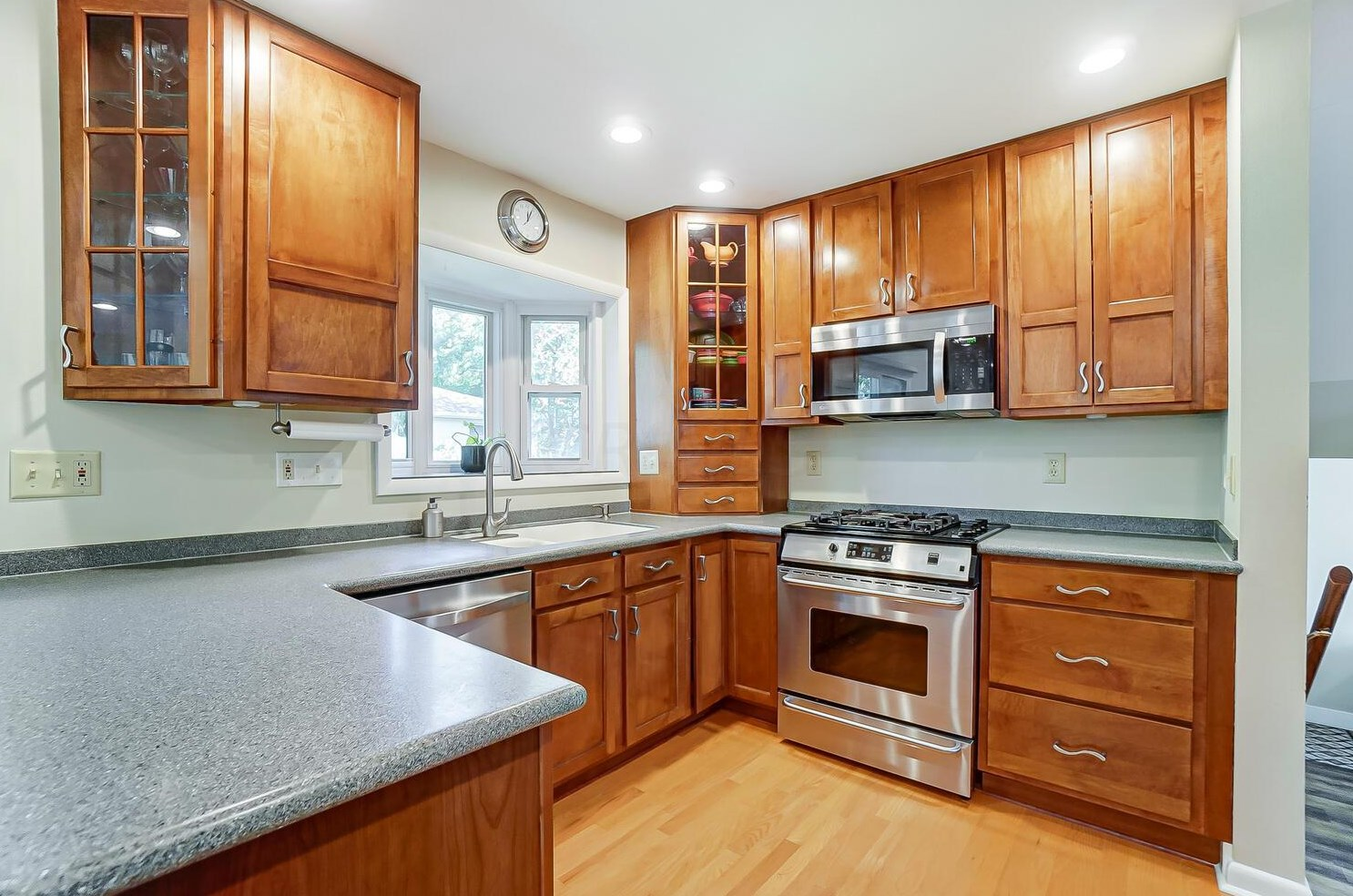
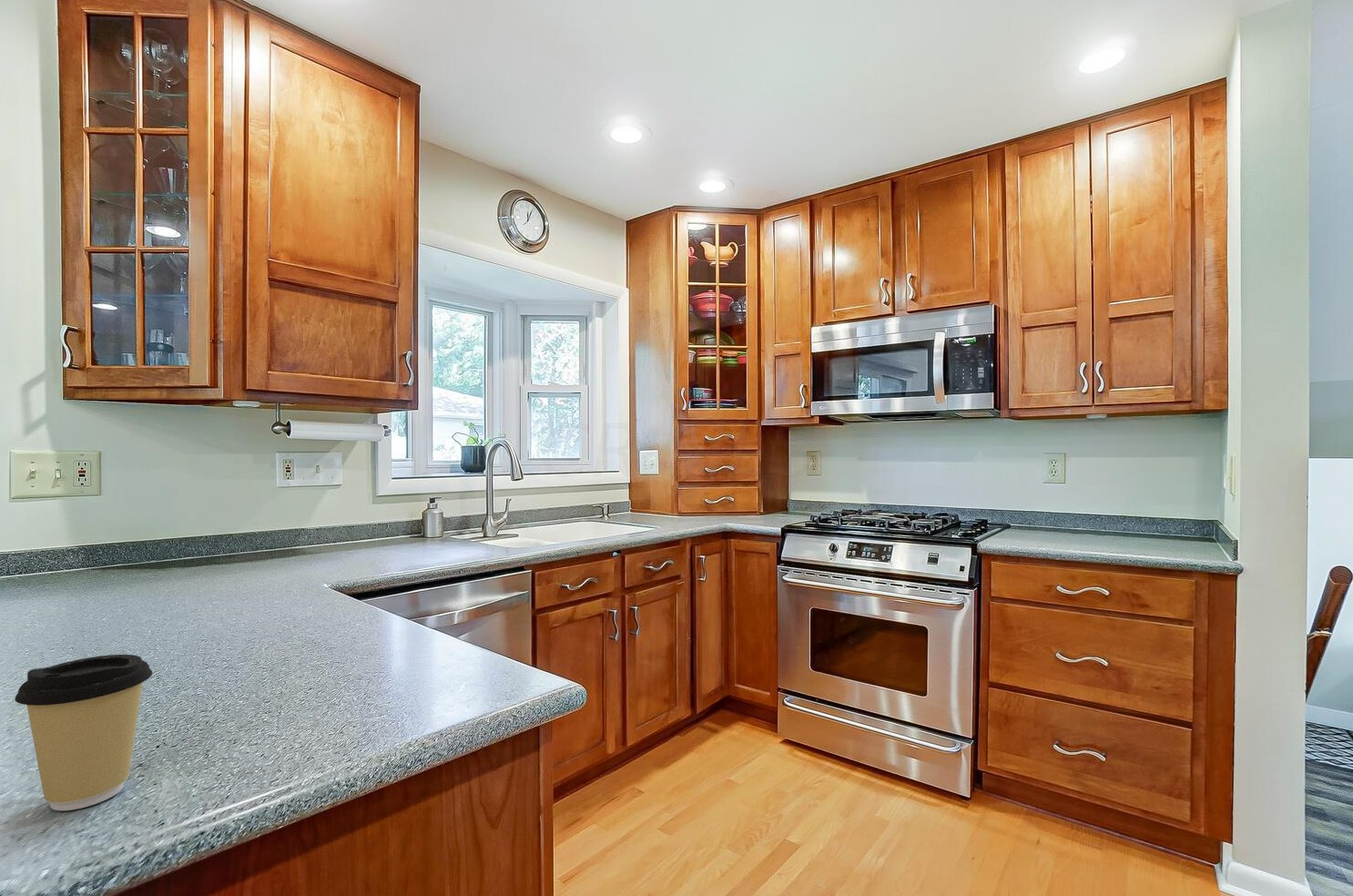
+ coffee cup (87, 728)
